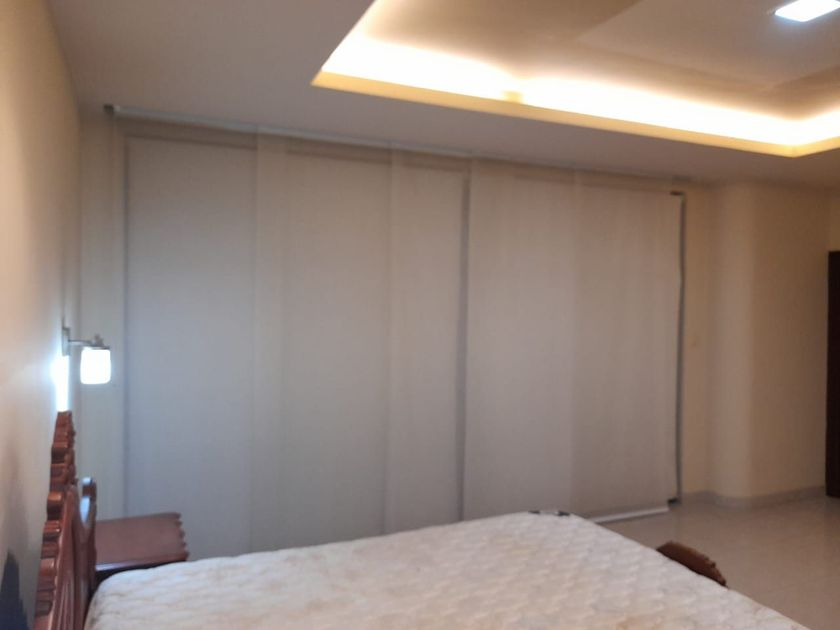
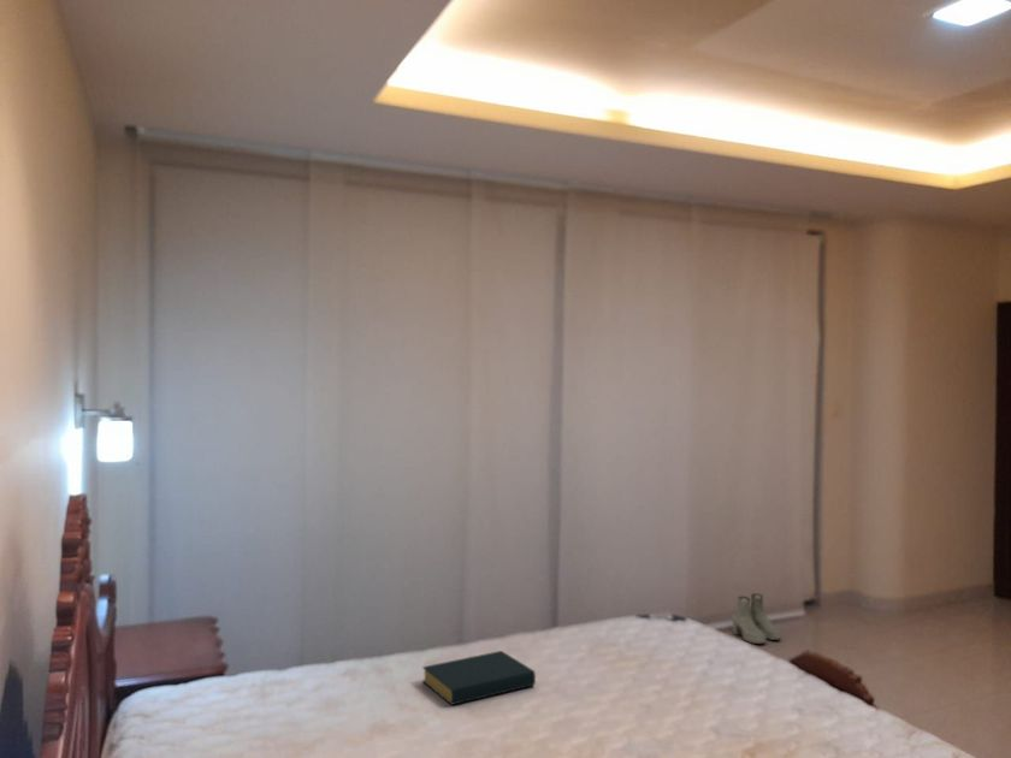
+ hardback book (478, 676)
+ boots (756, 617)
